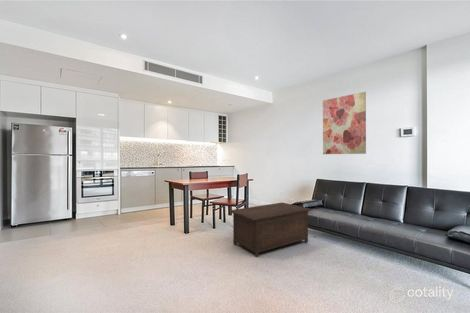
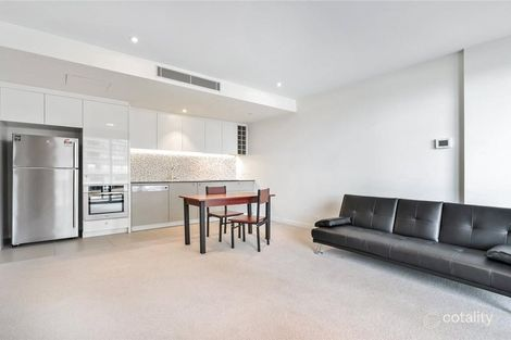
- wall art (342, 125)
- cabinet (270, 226)
